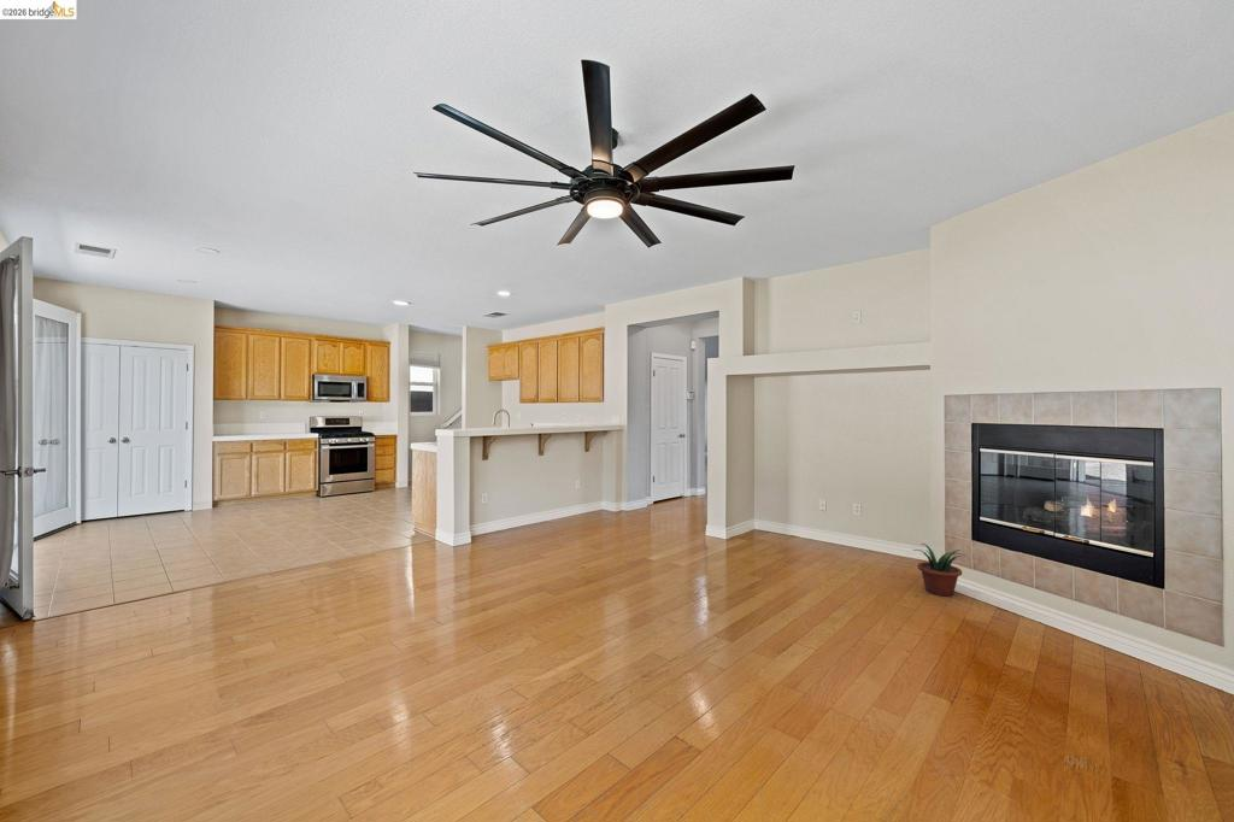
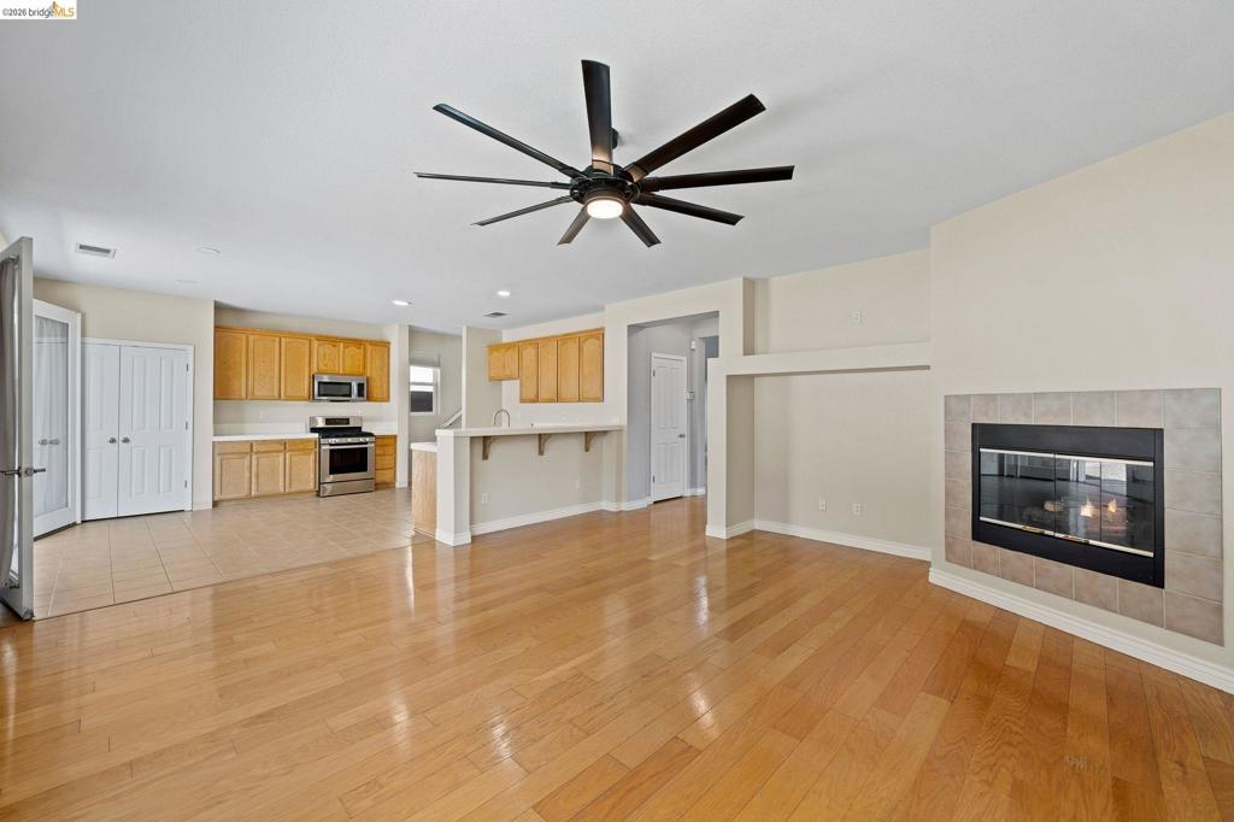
- potted plant (940, 569)
